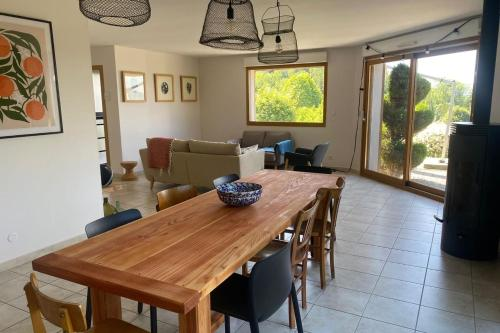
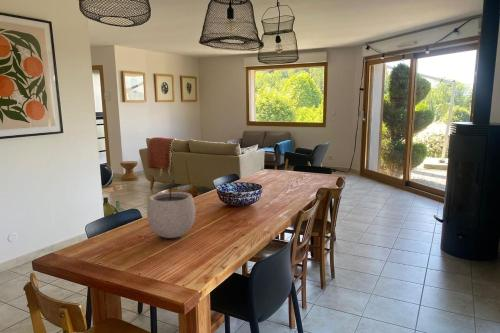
+ plant pot (171, 207)
